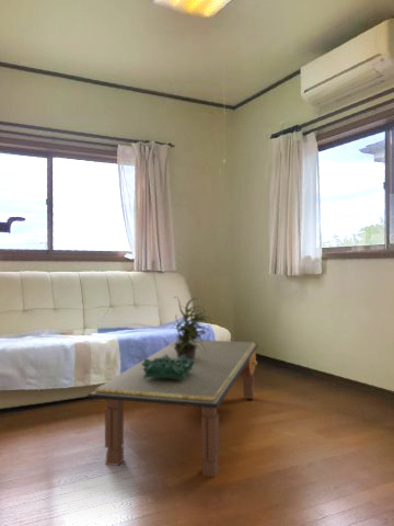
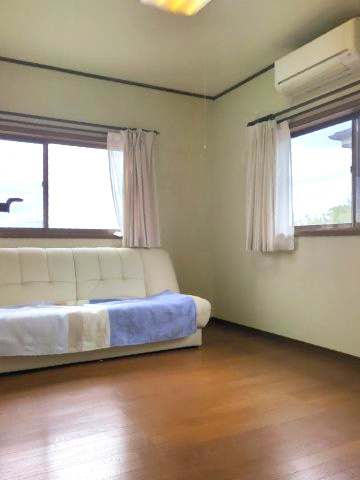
- decorative bowl (169, 366)
- coffee table (194, 393)
- potted plant (190, 327)
